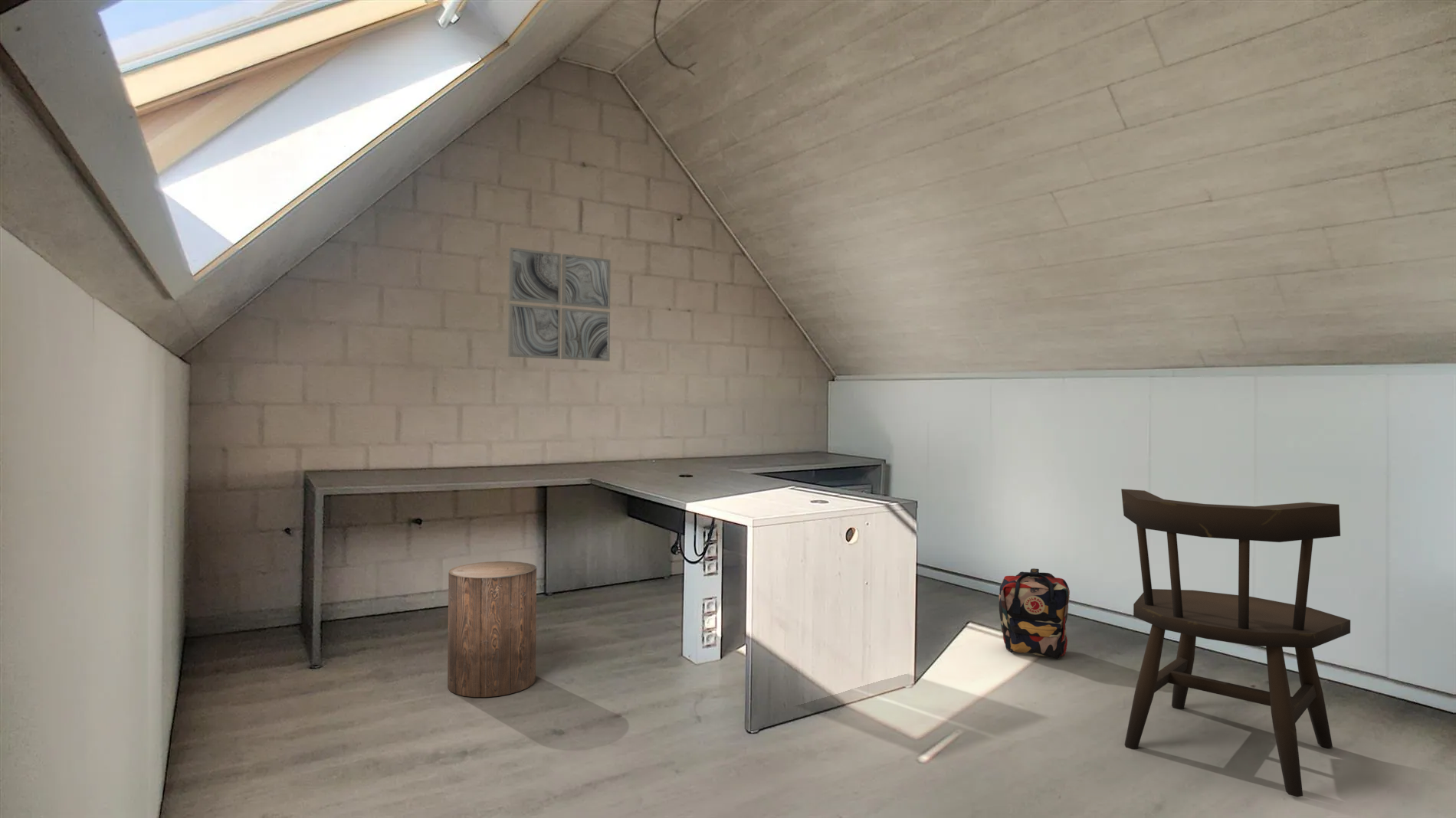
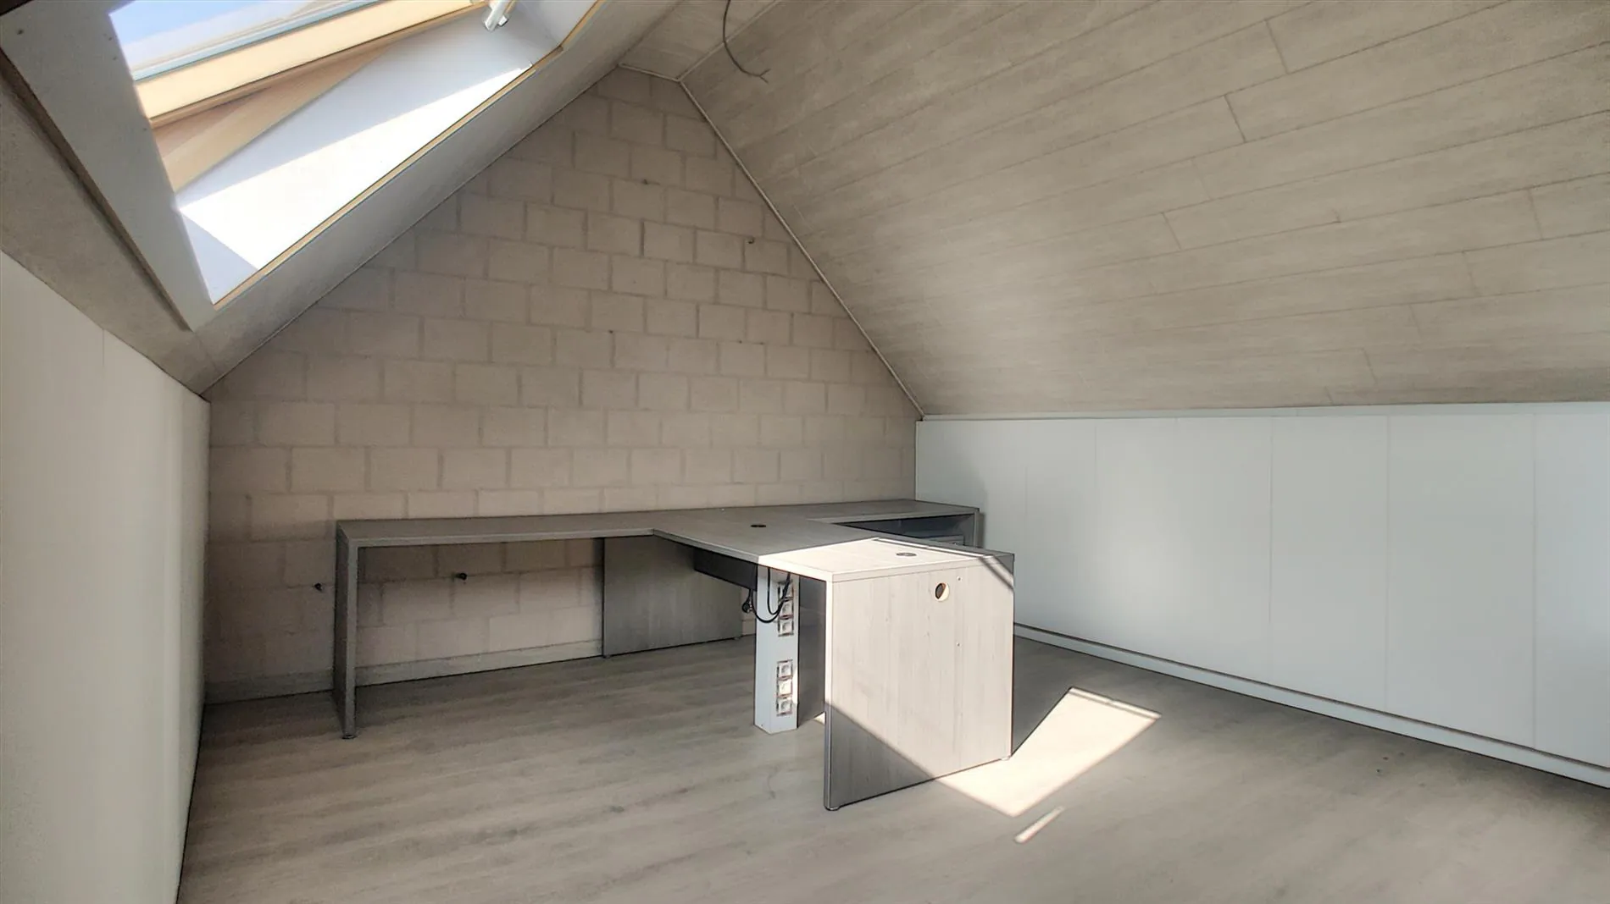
- wall art (562, 305)
- dining chair (1227, 621)
- backpack (1033, 609)
- stool (493, 625)
